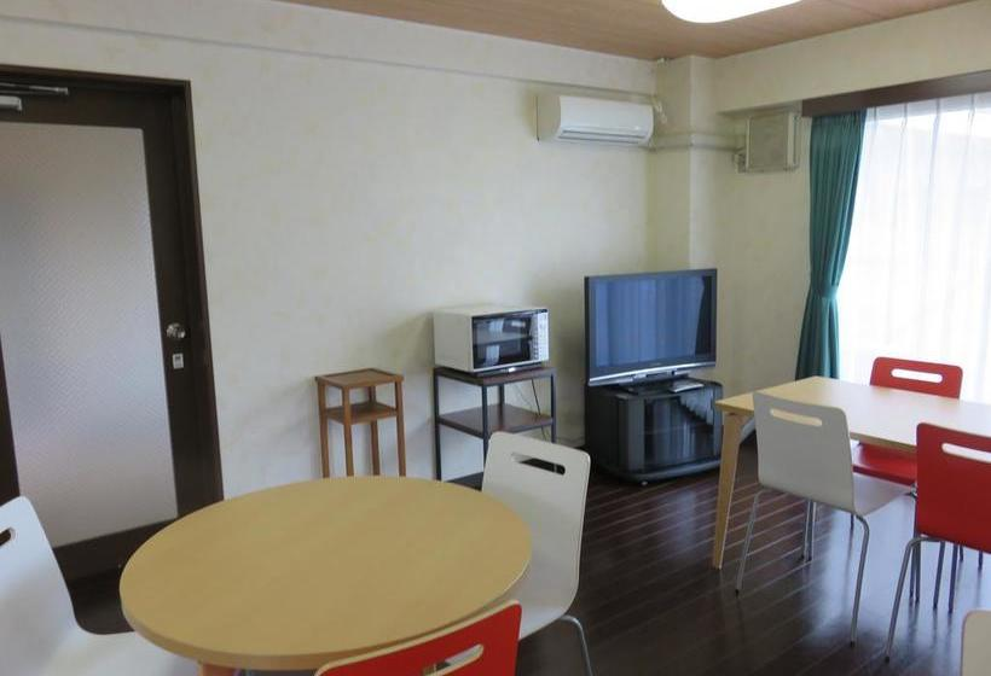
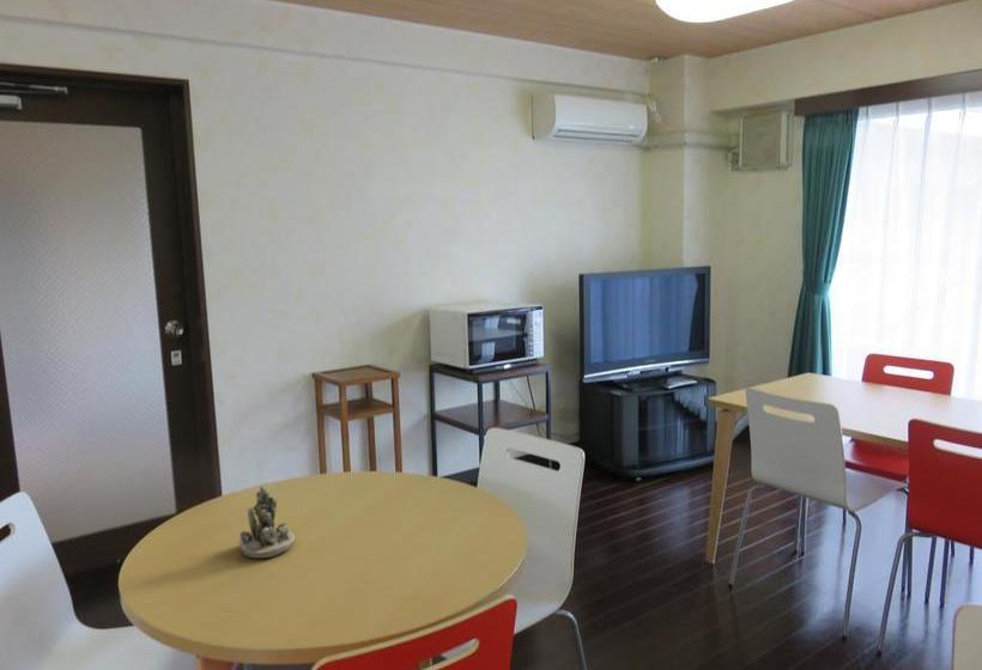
+ succulent planter (265, 518)
